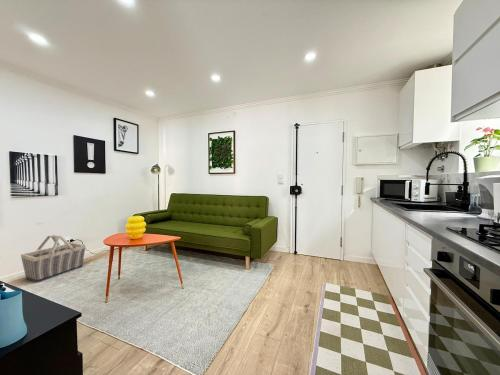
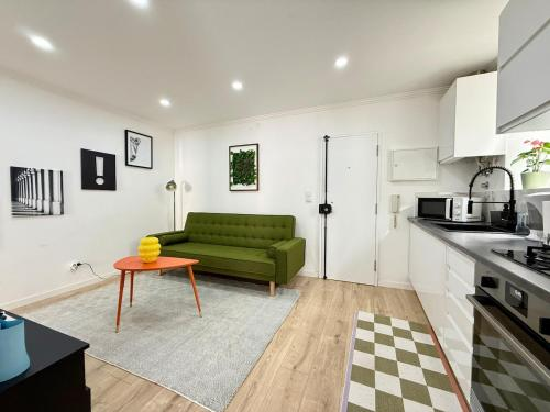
- basket (55, 254)
